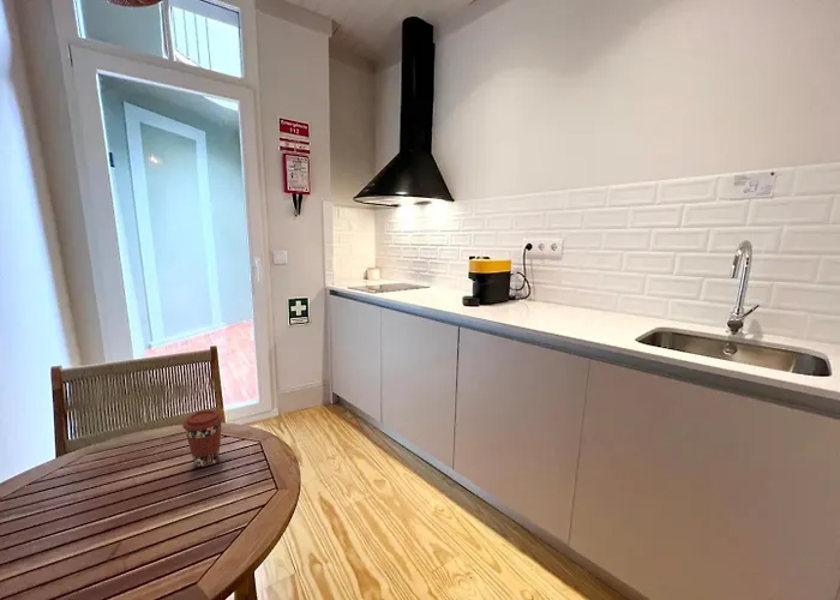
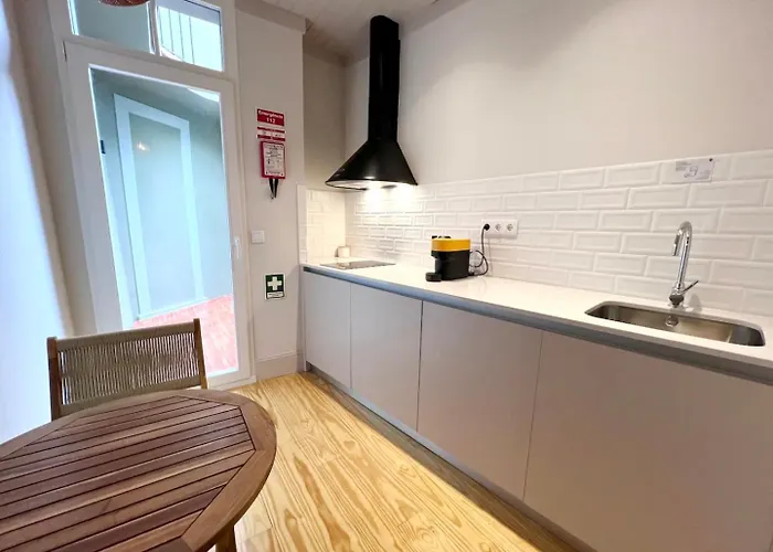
- coffee cup (204, 438)
